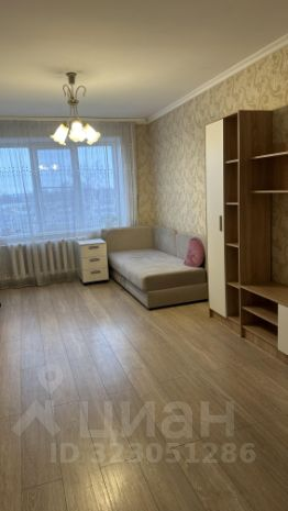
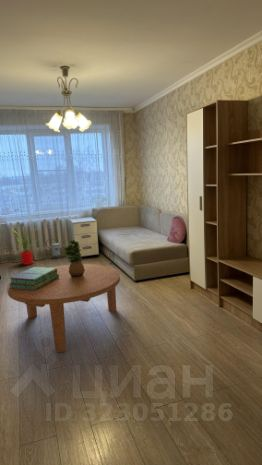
+ house plant (25, 243)
+ watering can (55, 247)
+ coffee table (67, 301)
+ potted plant (74, 258)
+ stack of books (34, 277)
